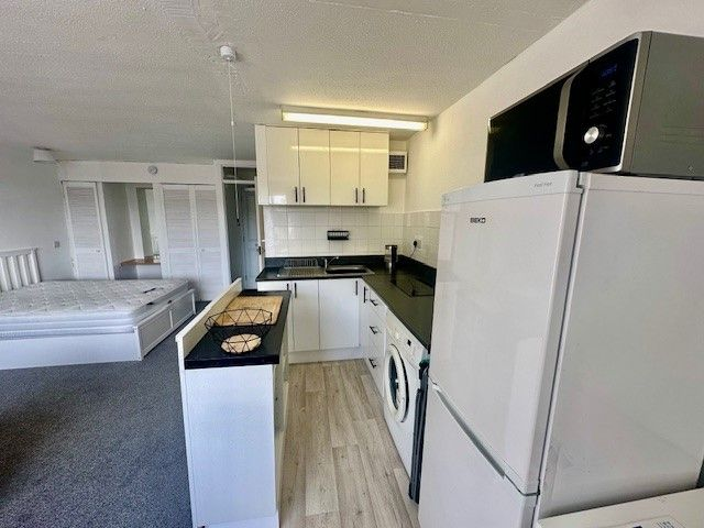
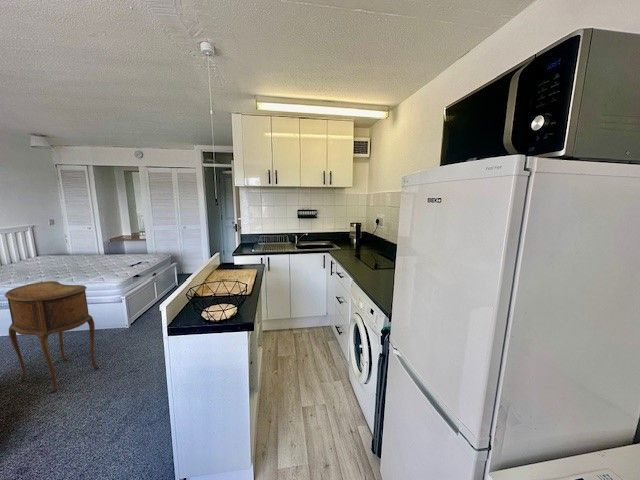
+ side table (51, 333)
